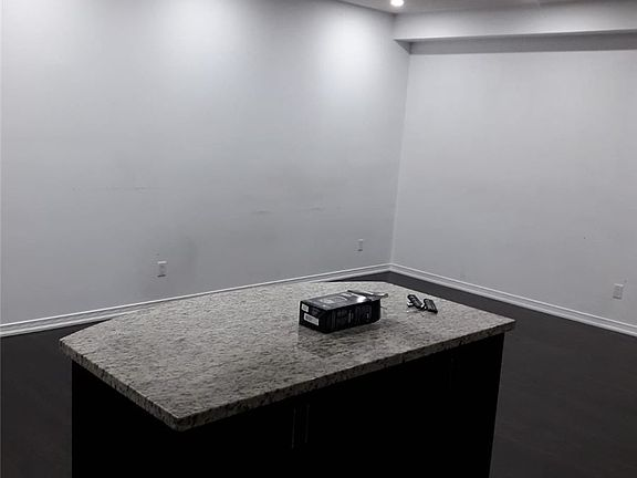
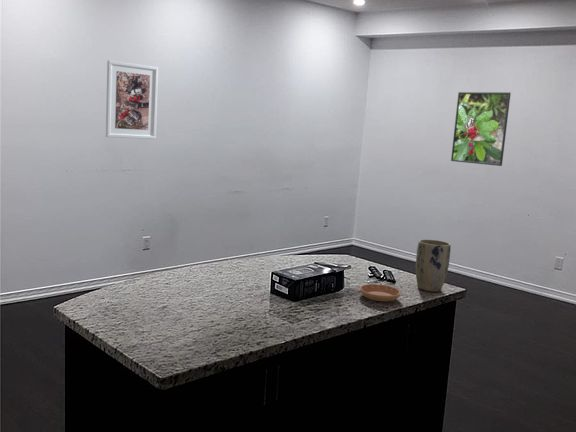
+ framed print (132, 101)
+ saucer (379, 293)
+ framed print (479, 128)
+ plant pot (432, 265)
